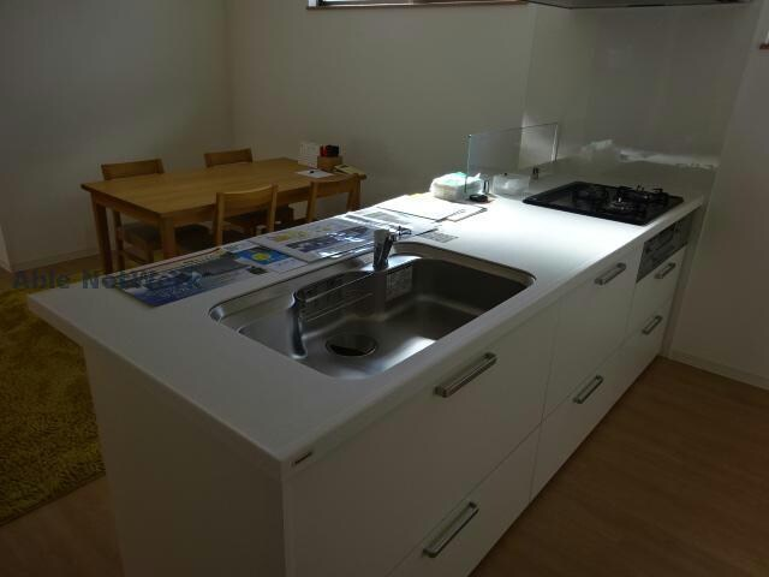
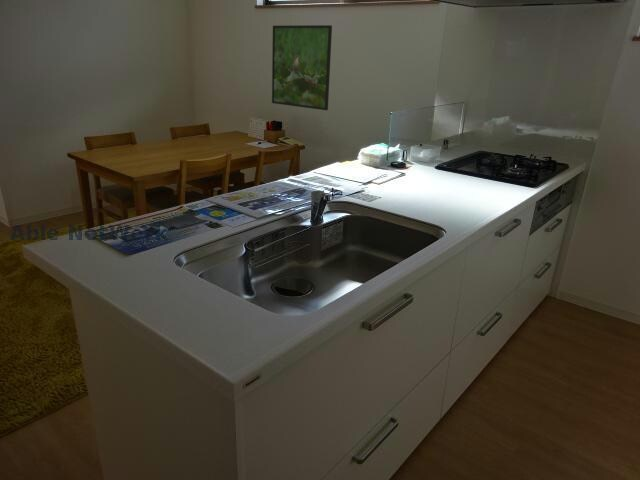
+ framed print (299, 67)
